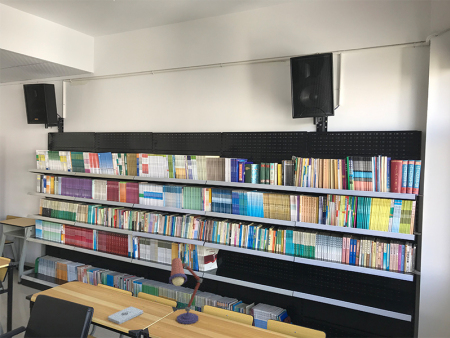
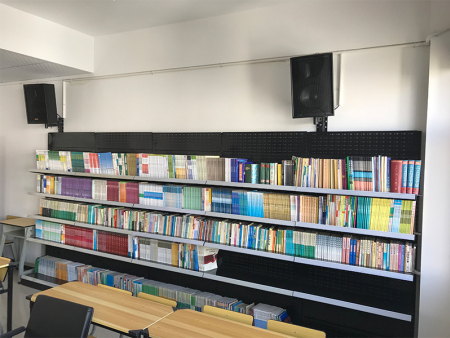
- notepad (125, 314)
- desk lamp (193, 292)
